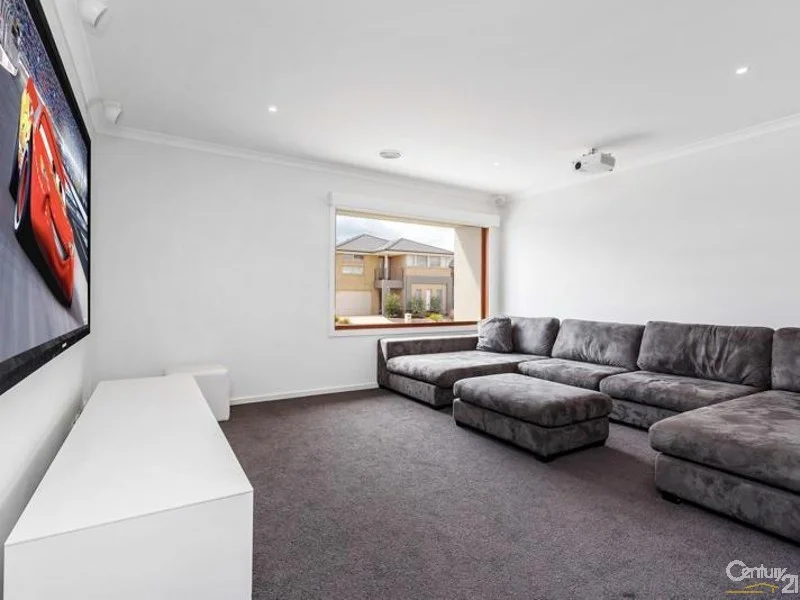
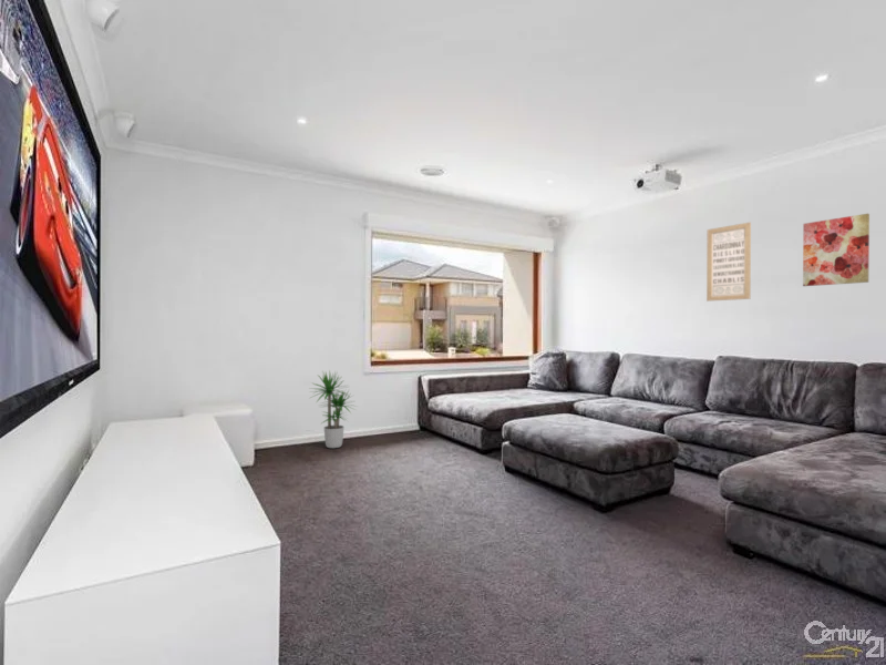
+ potted plant (332, 407)
+ wall art (728, 263)
+ wall art (834, 252)
